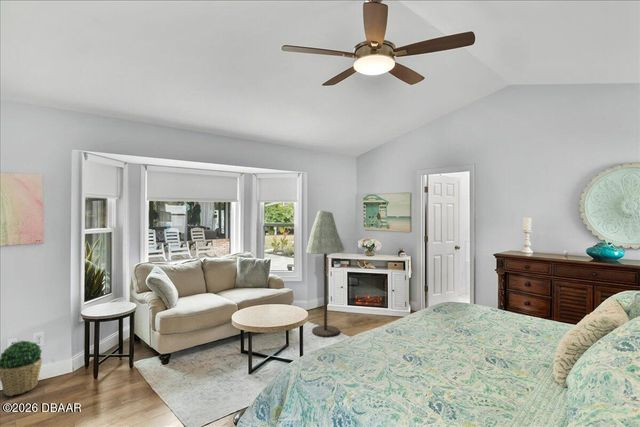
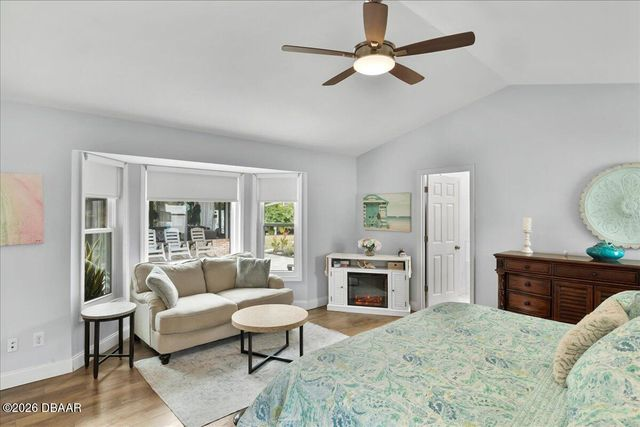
- floor lamp (325, 271)
- potted plant (20, 365)
